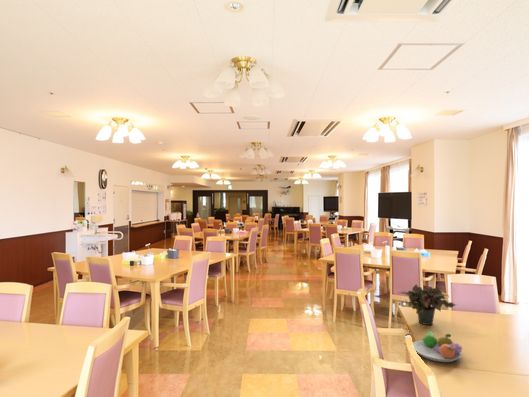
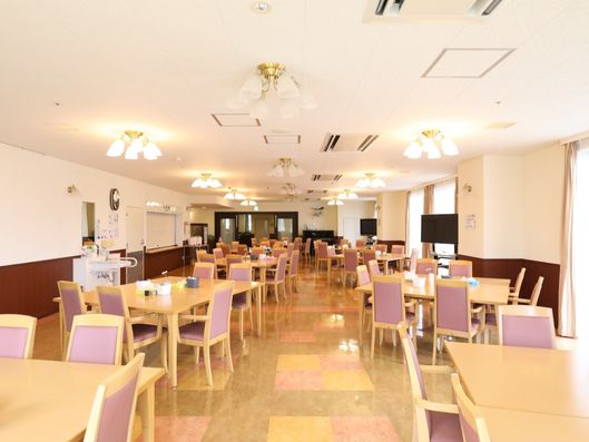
- potted plant (425, 305)
- fruit bowl (436, 344)
